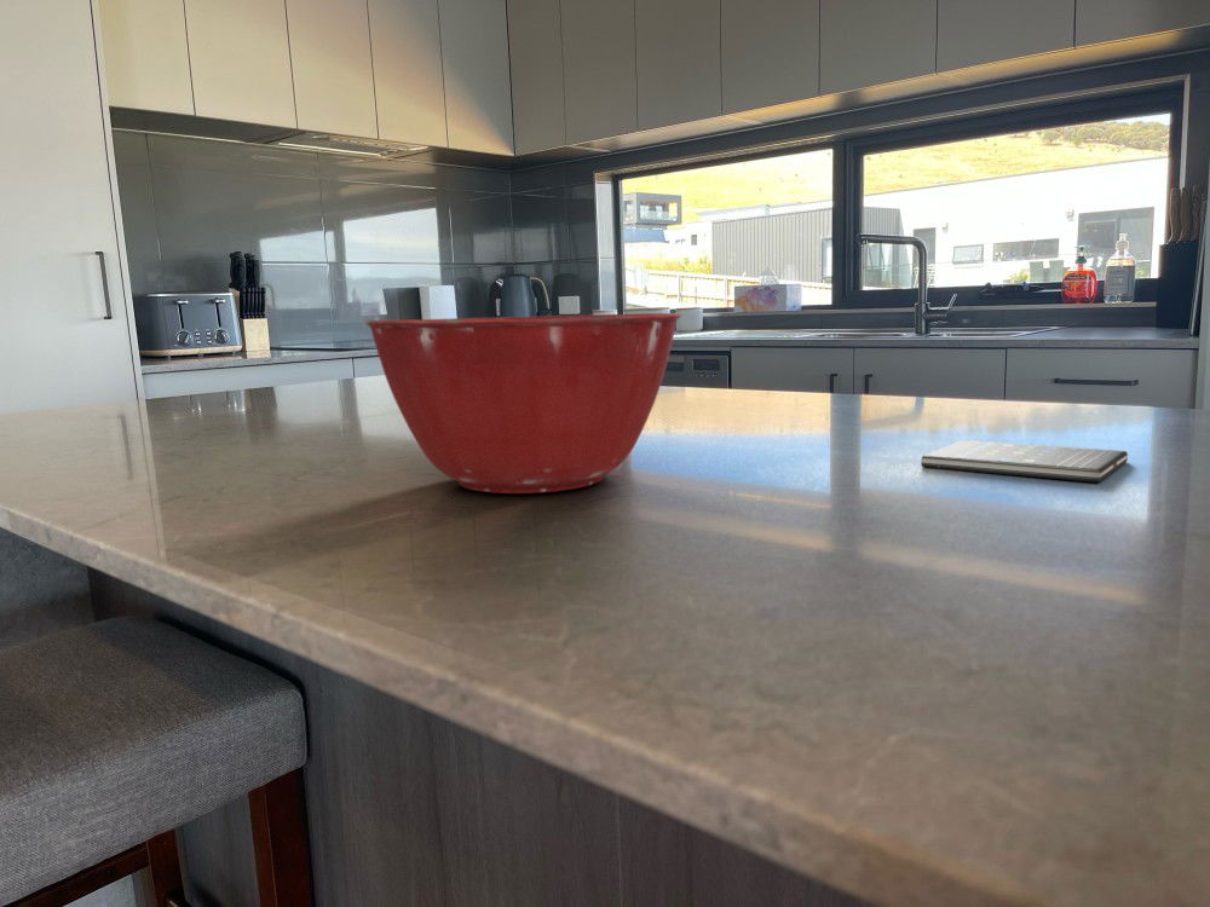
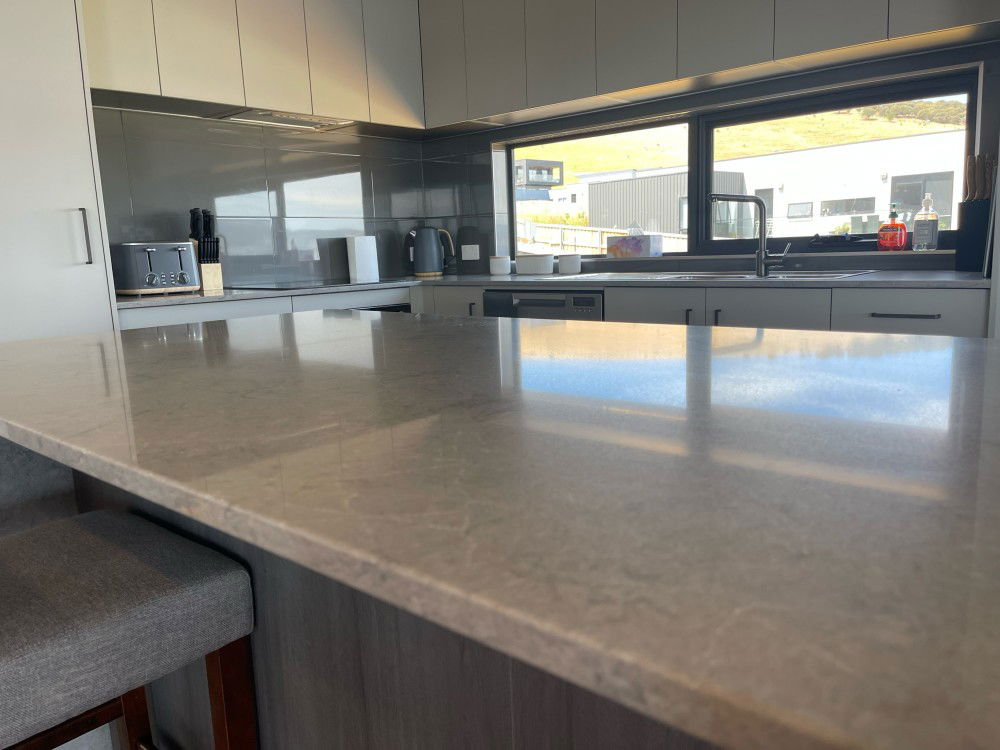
- smartphone (1022, 458)
- mixing bowl (529, 398)
